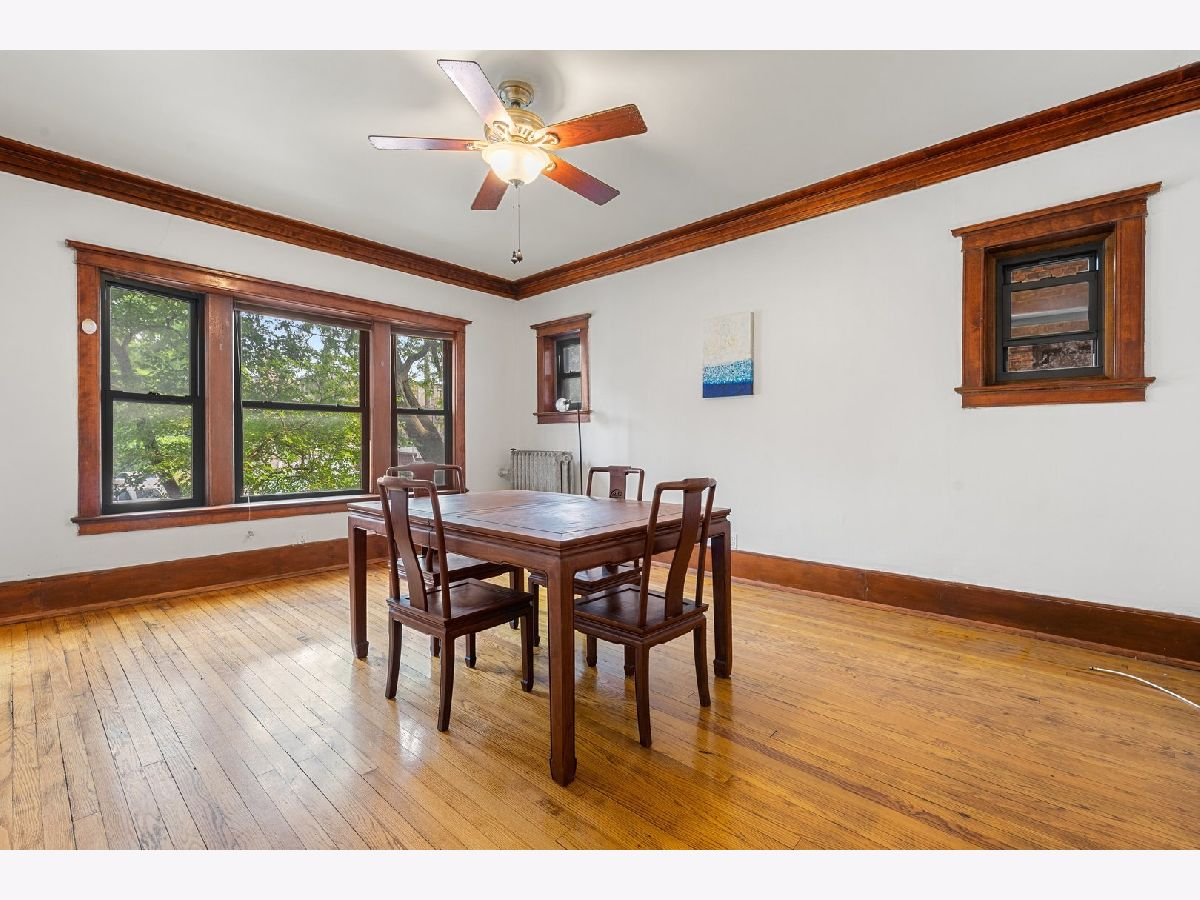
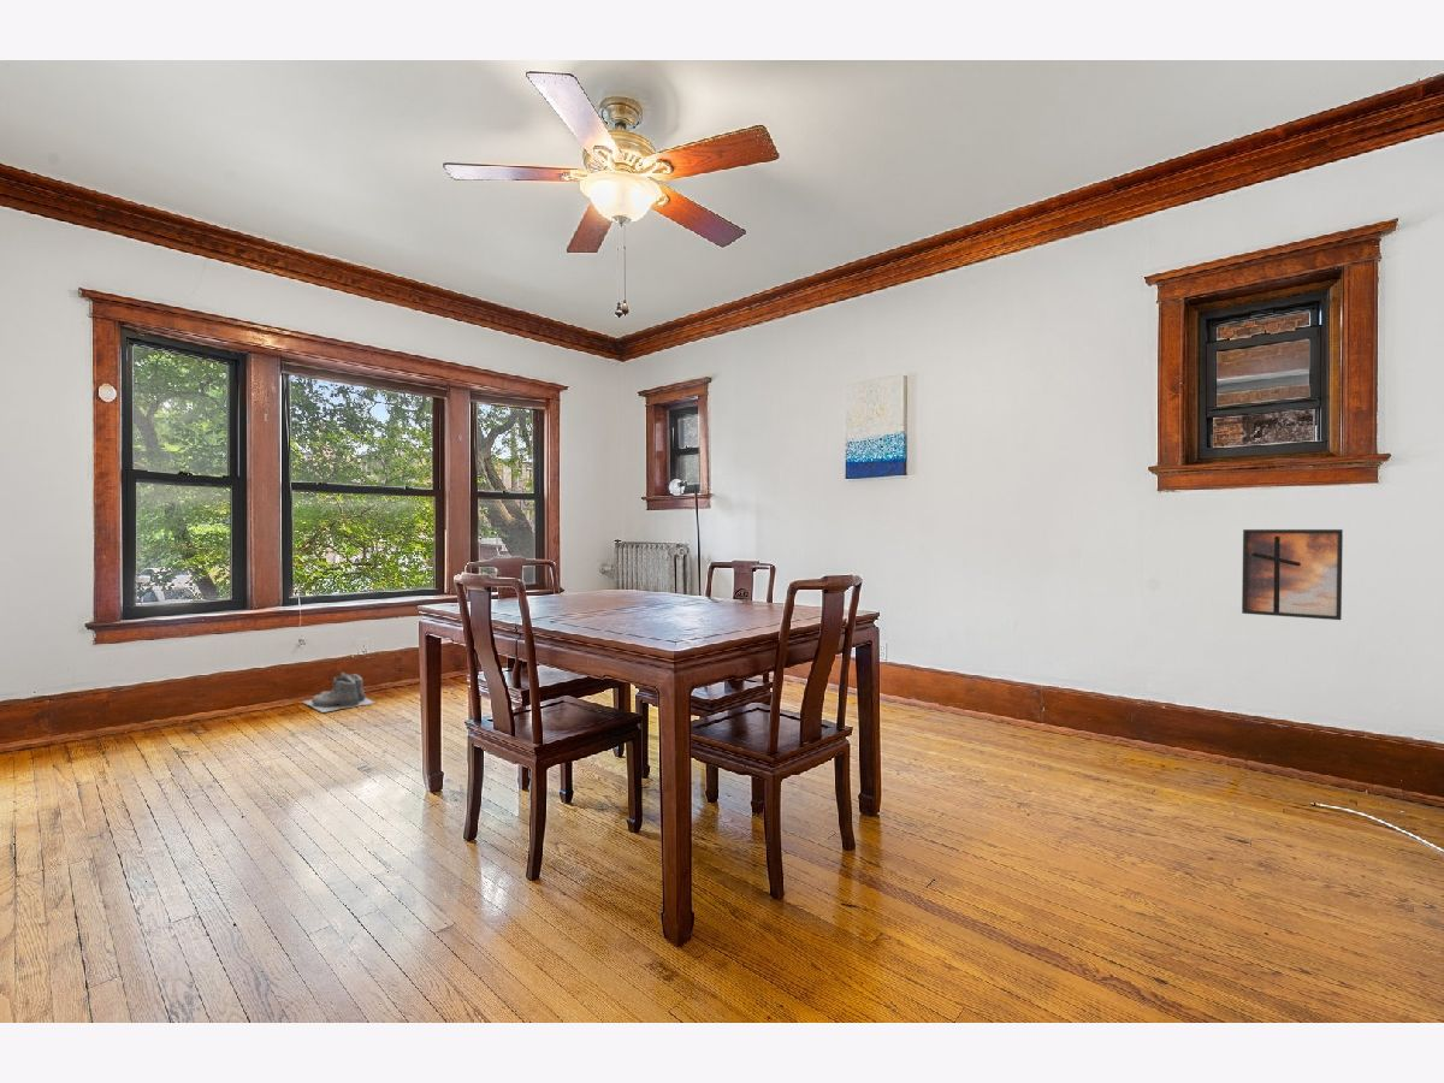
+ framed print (1290, 573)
+ boots (338, 687)
